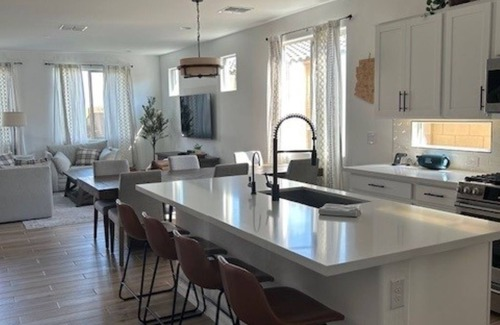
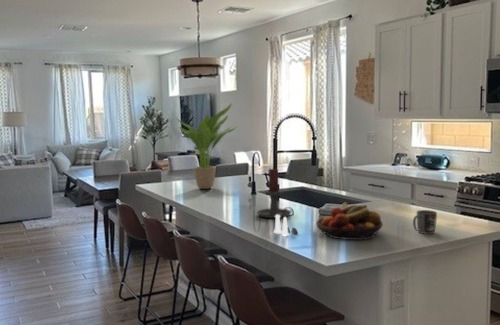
+ salt and pepper shaker set (283, 223)
+ mug (423, 222)
+ potted plant (209, 145)
+ candle holder (277, 192)
+ fruit bowl (348, 219)
